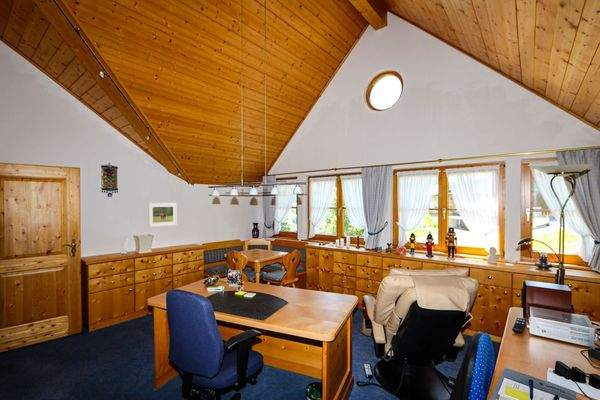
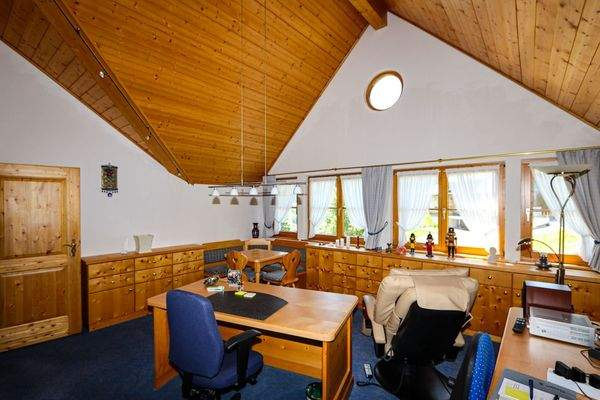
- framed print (163, 214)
